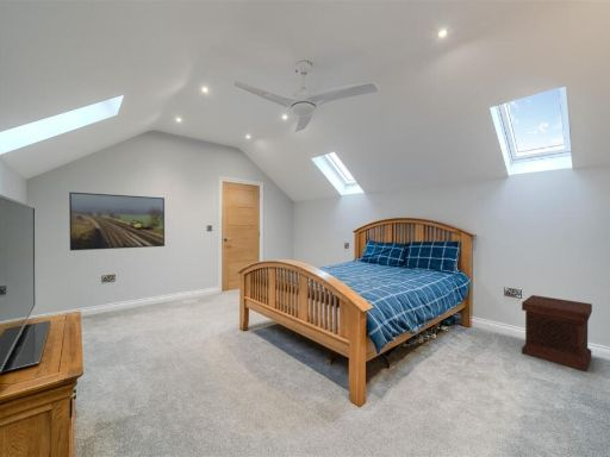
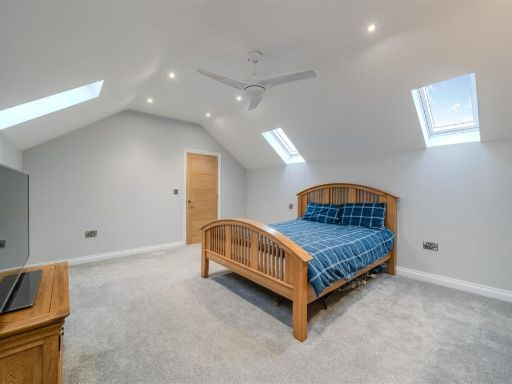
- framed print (120, 221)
- side table (556, 328)
